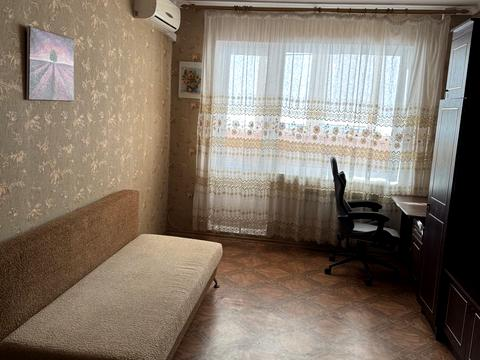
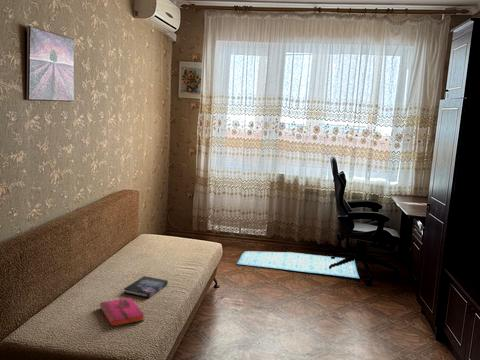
+ book (146, 286)
+ hardback book (121, 311)
+ rug (298, 261)
